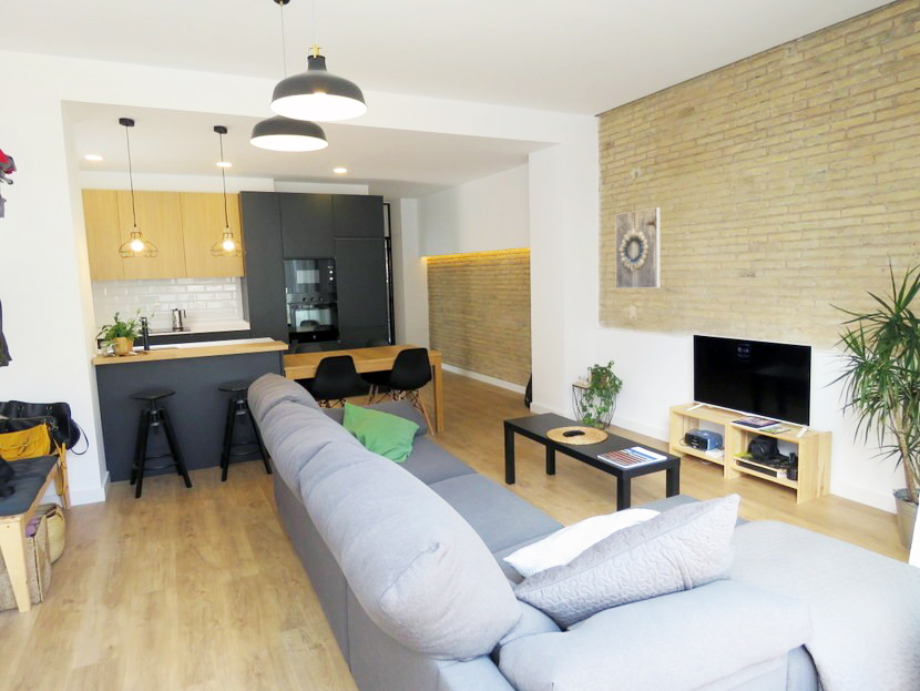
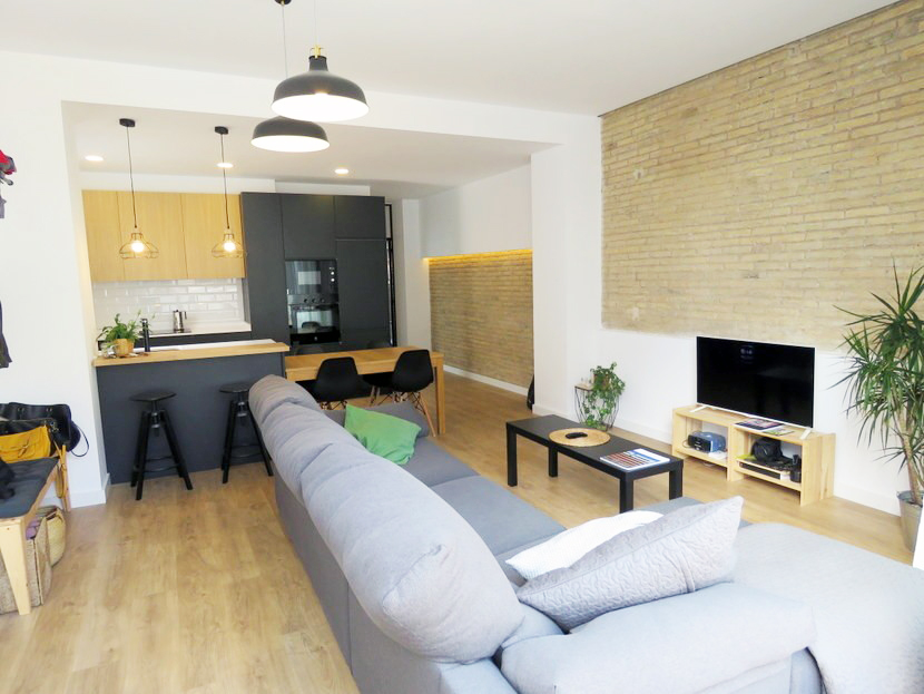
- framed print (636, 250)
